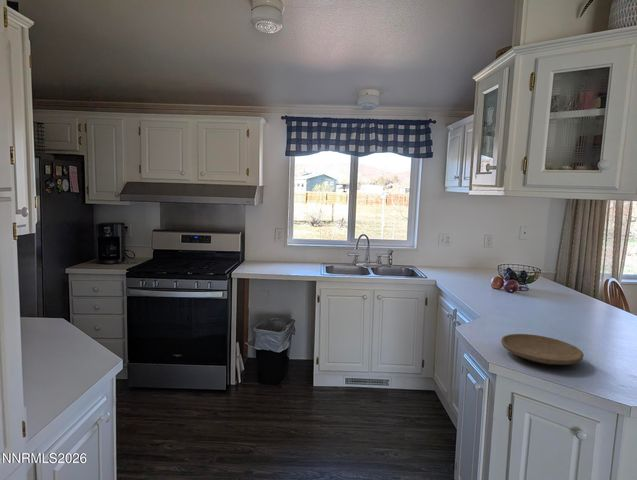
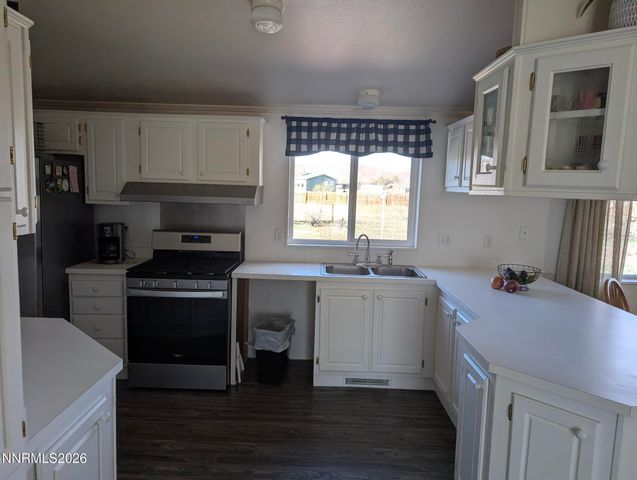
- plate (540, 351)
